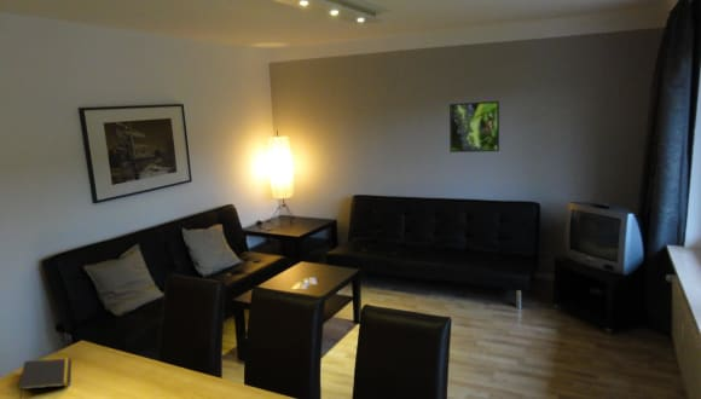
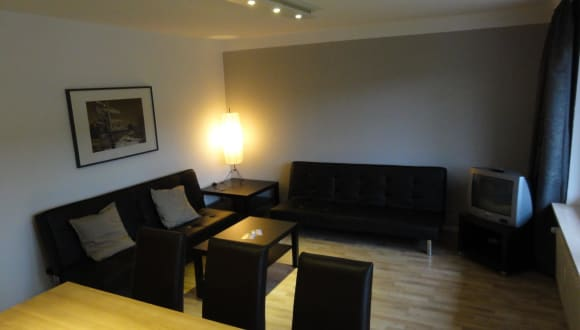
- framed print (474, 127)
- notepad (46, 372)
